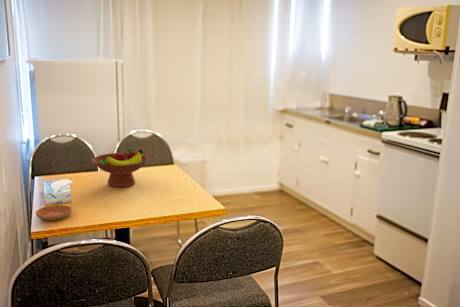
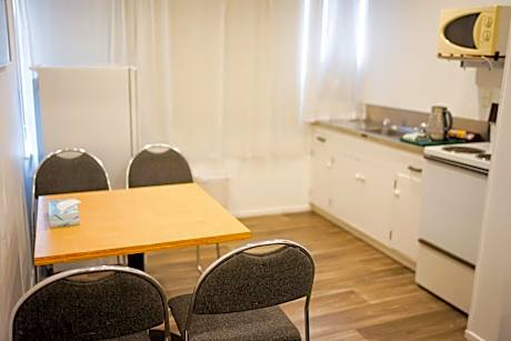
- fruit bowl (121, 166)
- saucer (54, 213)
